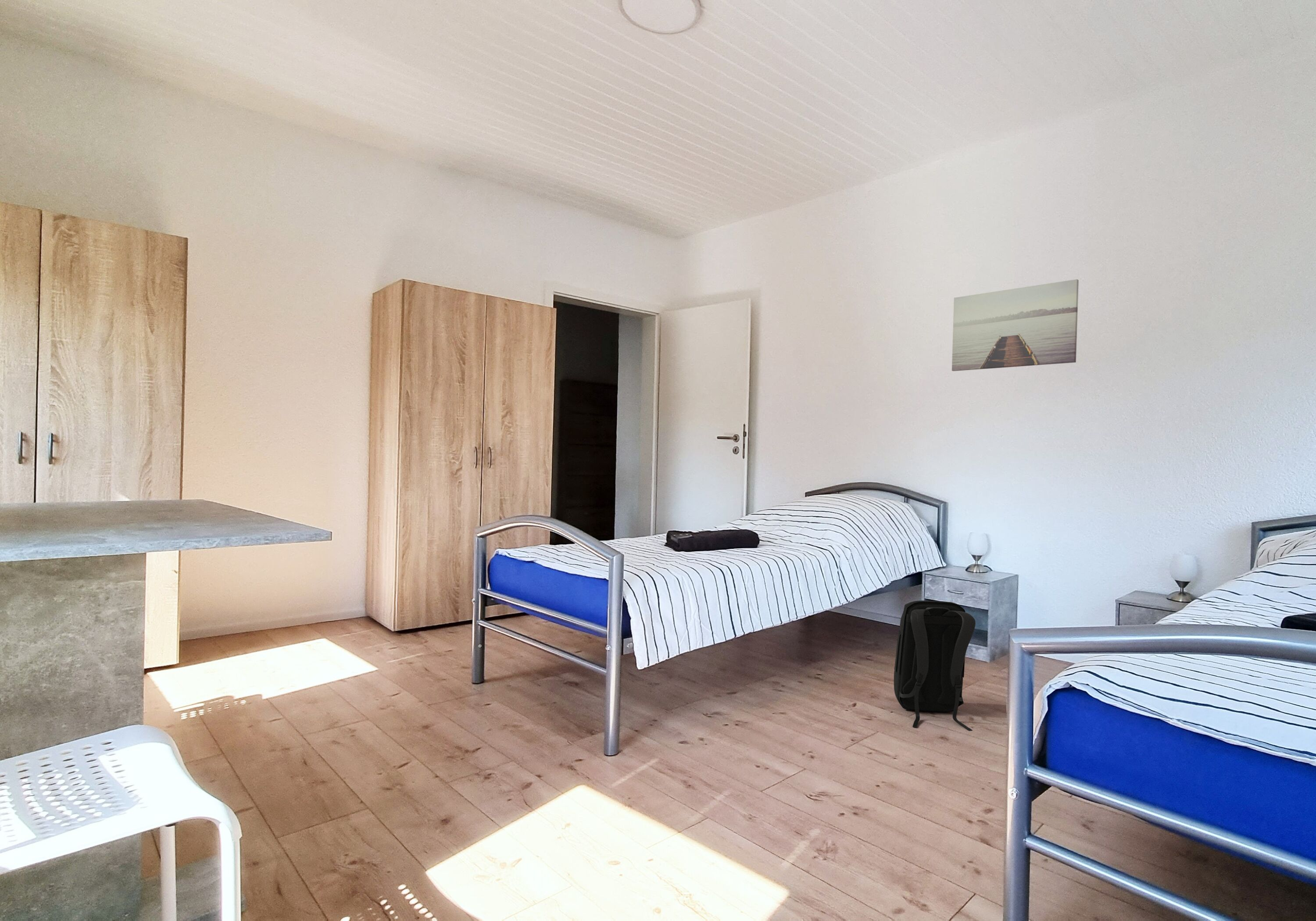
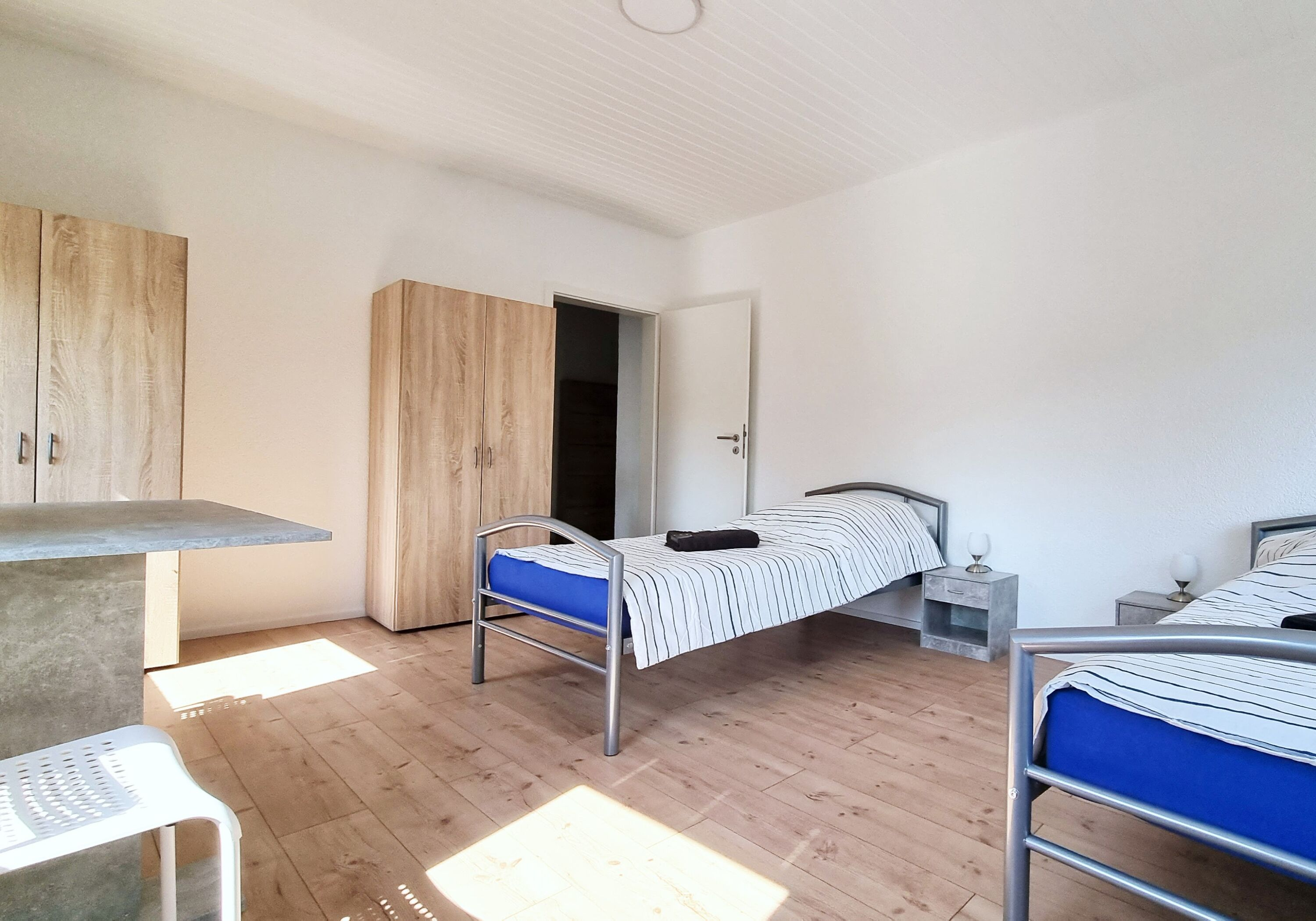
- backpack (932, 657)
- wall art (1011, 328)
